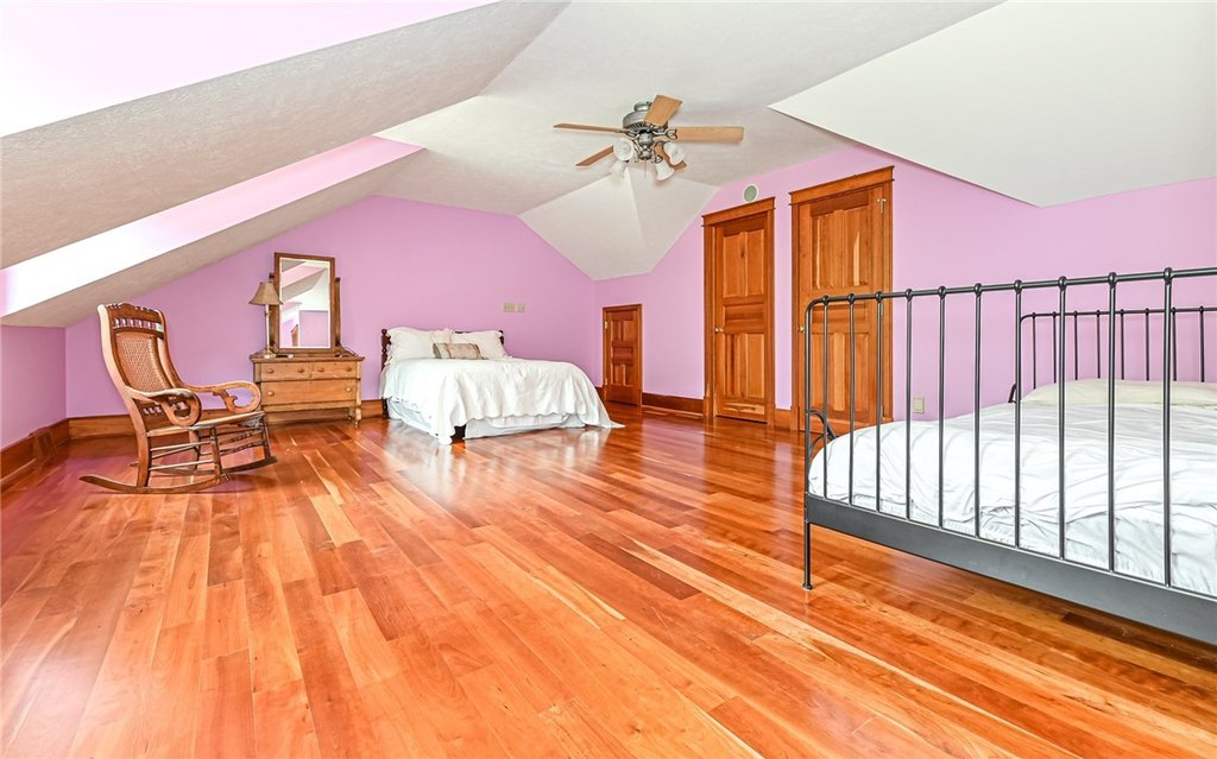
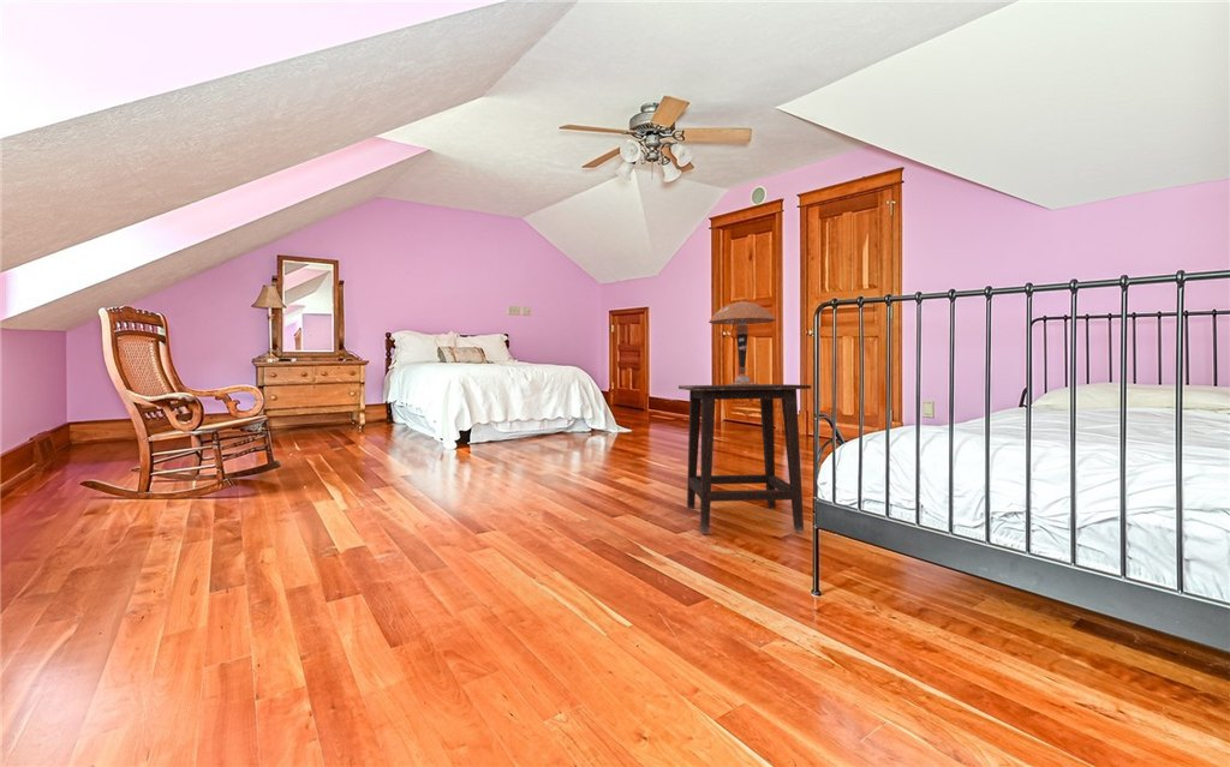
+ side table (739, 475)
+ table lamp (741, 341)
